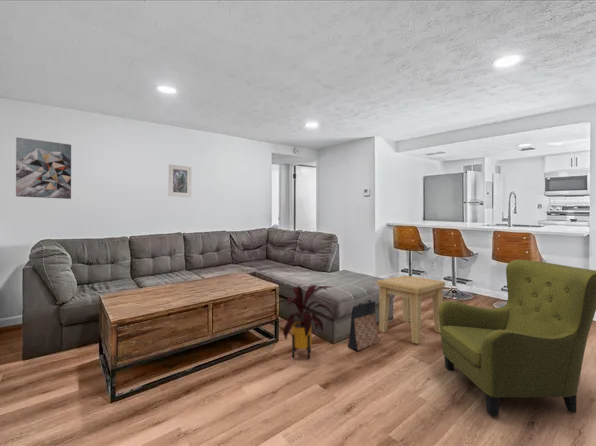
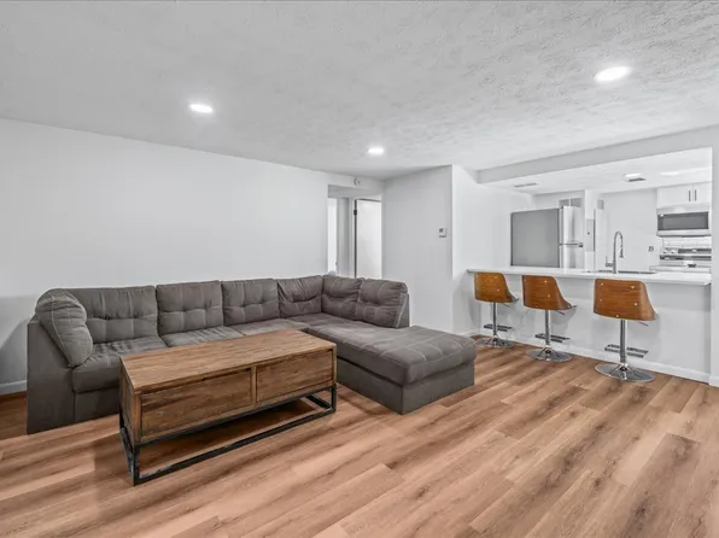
- side table (410, 306)
- house plant (303, 318)
- wall art (44, 169)
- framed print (180, 181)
- armchair (515, 327)
- bag (364, 322)
